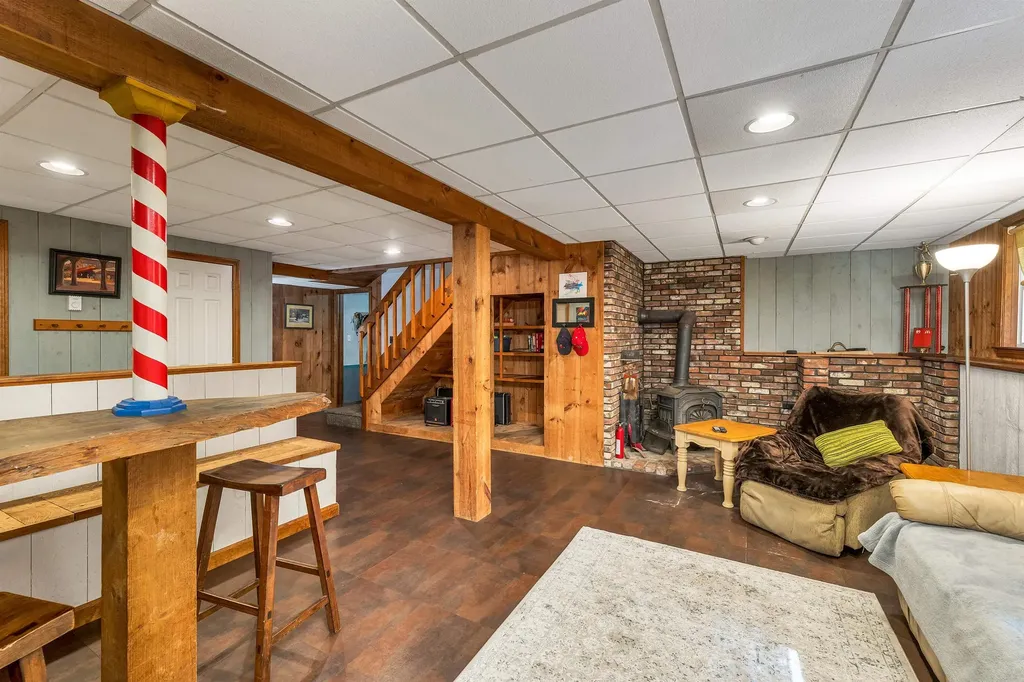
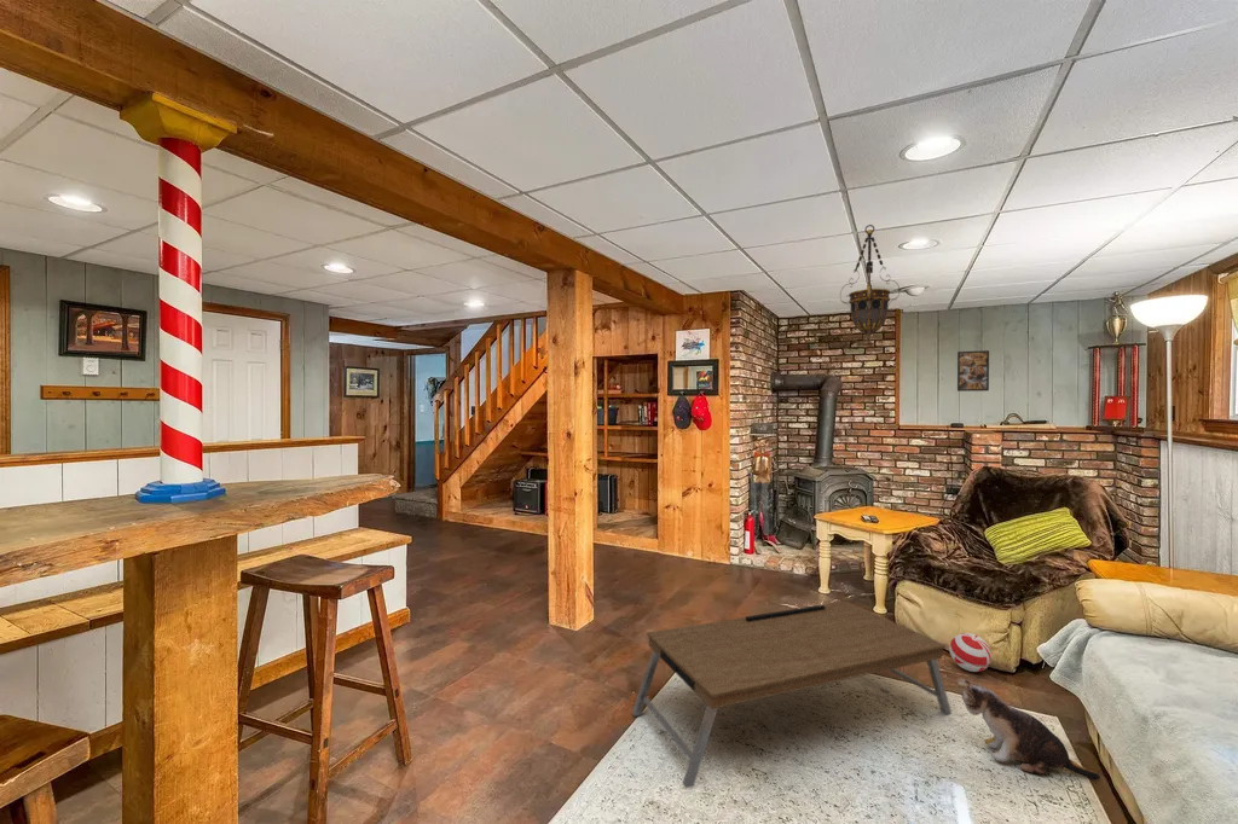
+ hanging lantern (869, 284)
+ plush toy (1025, 729)
+ ball (970, 651)
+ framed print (972, 371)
+ coffee table (792, 674)
